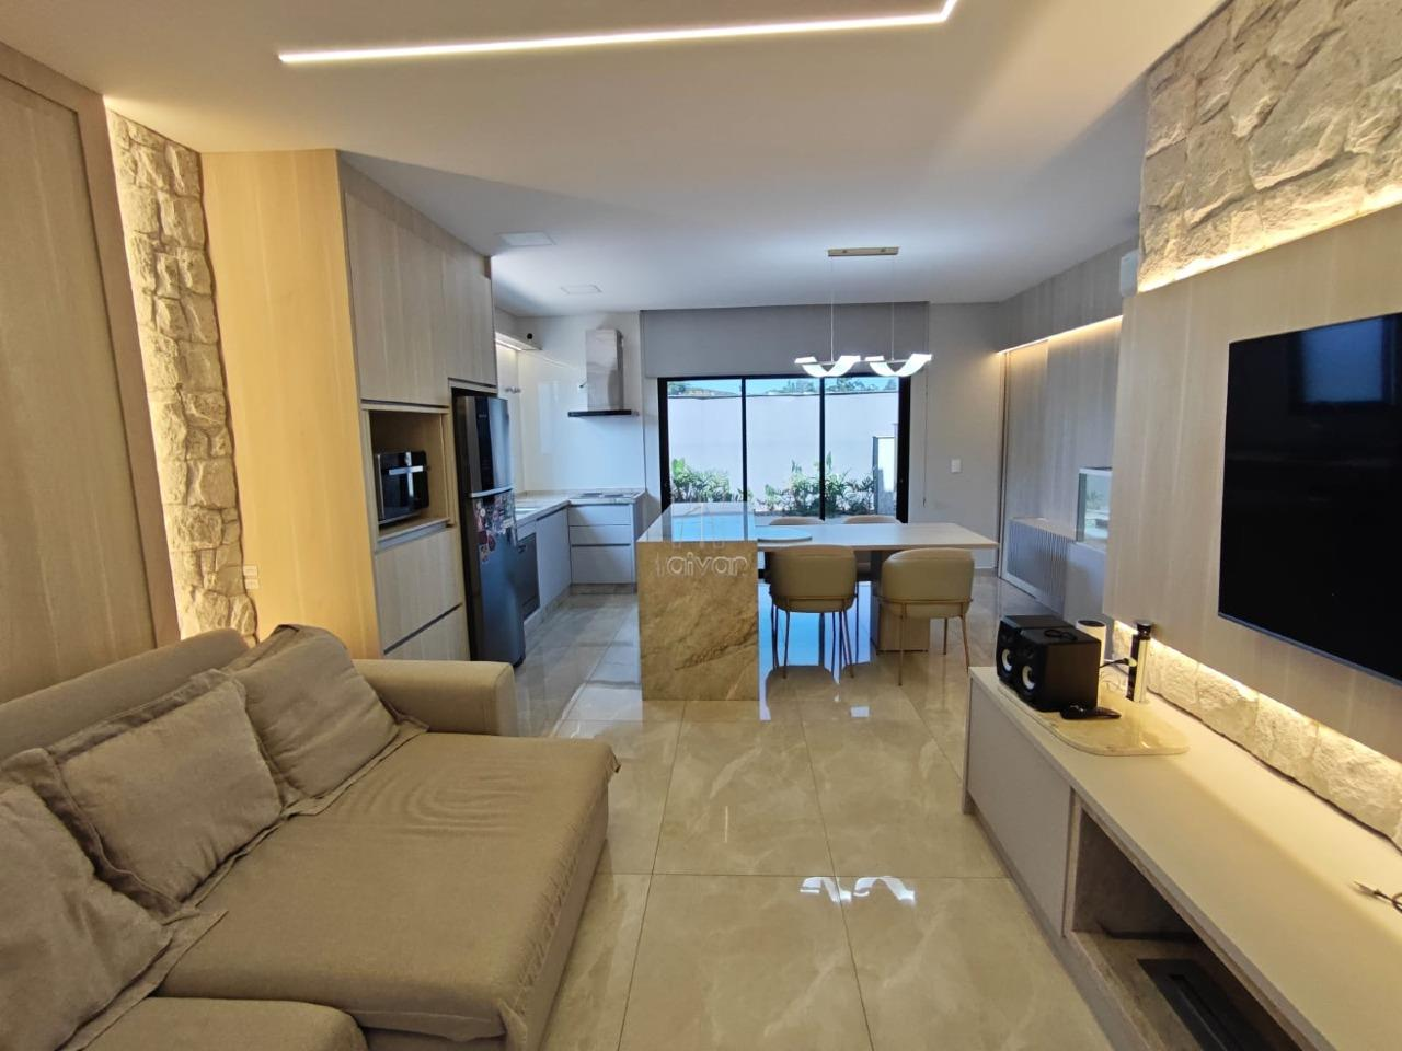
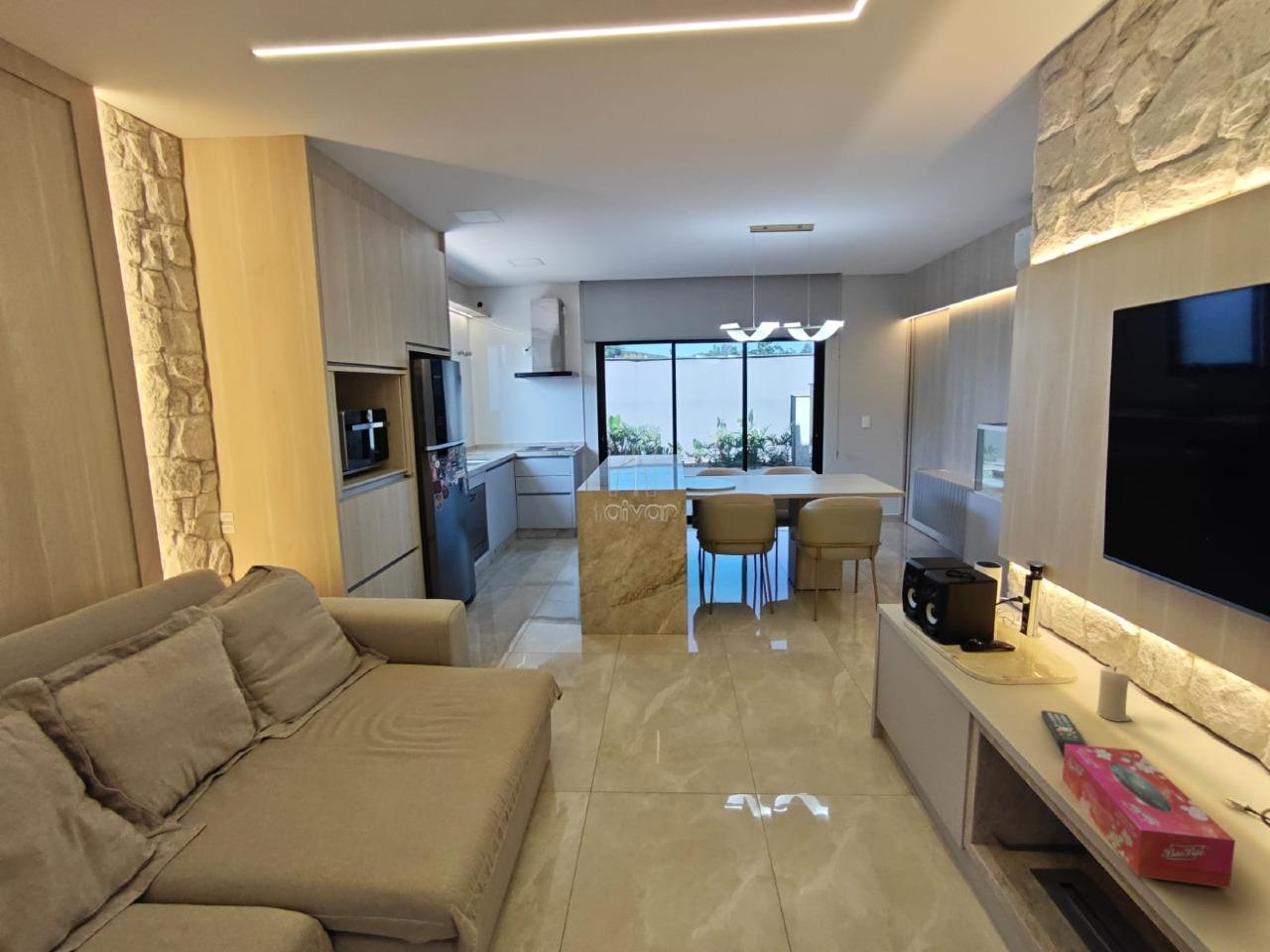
+ candle (1114, 691)
+ tissue box (1137, 807)
+ remote control (1063, 732)
